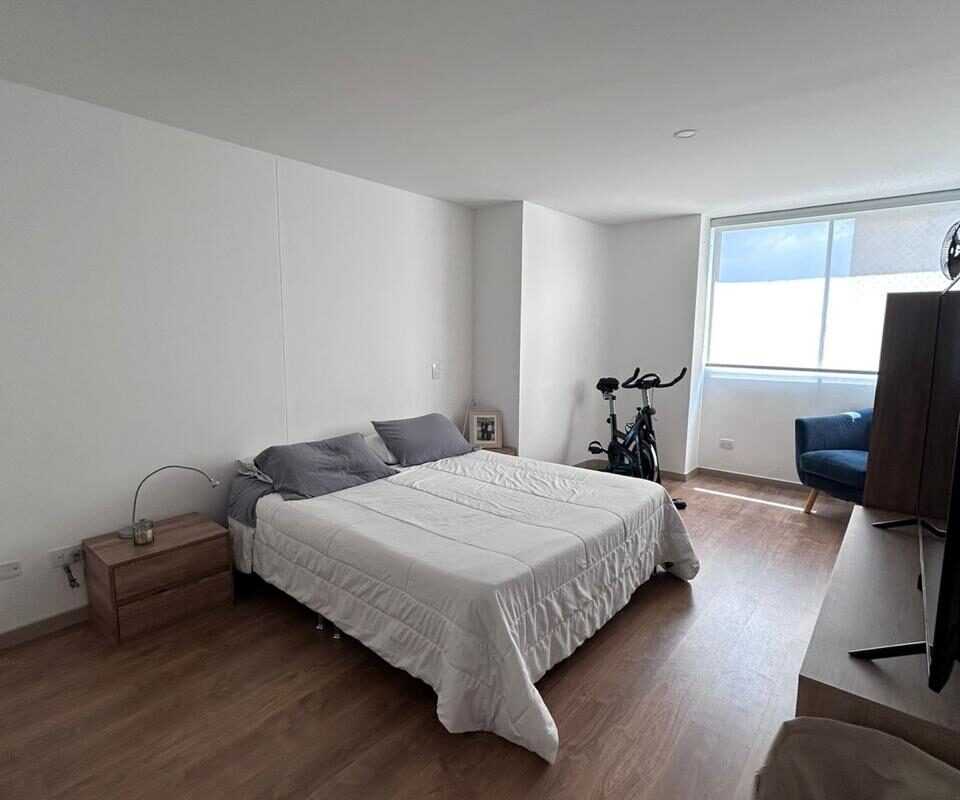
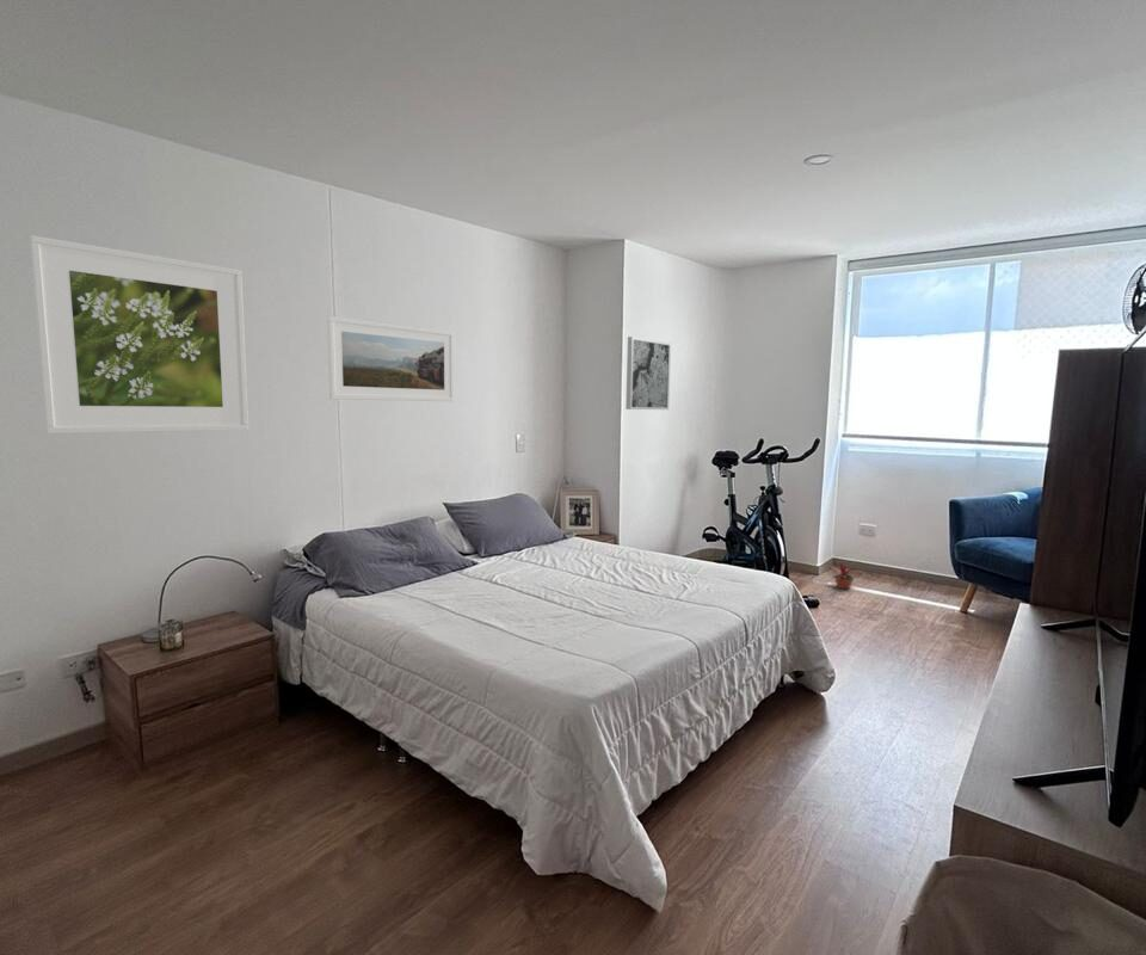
+ wall art (648, 375)
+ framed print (152, 344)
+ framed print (396, 363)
+ potted plant (844, 573)
